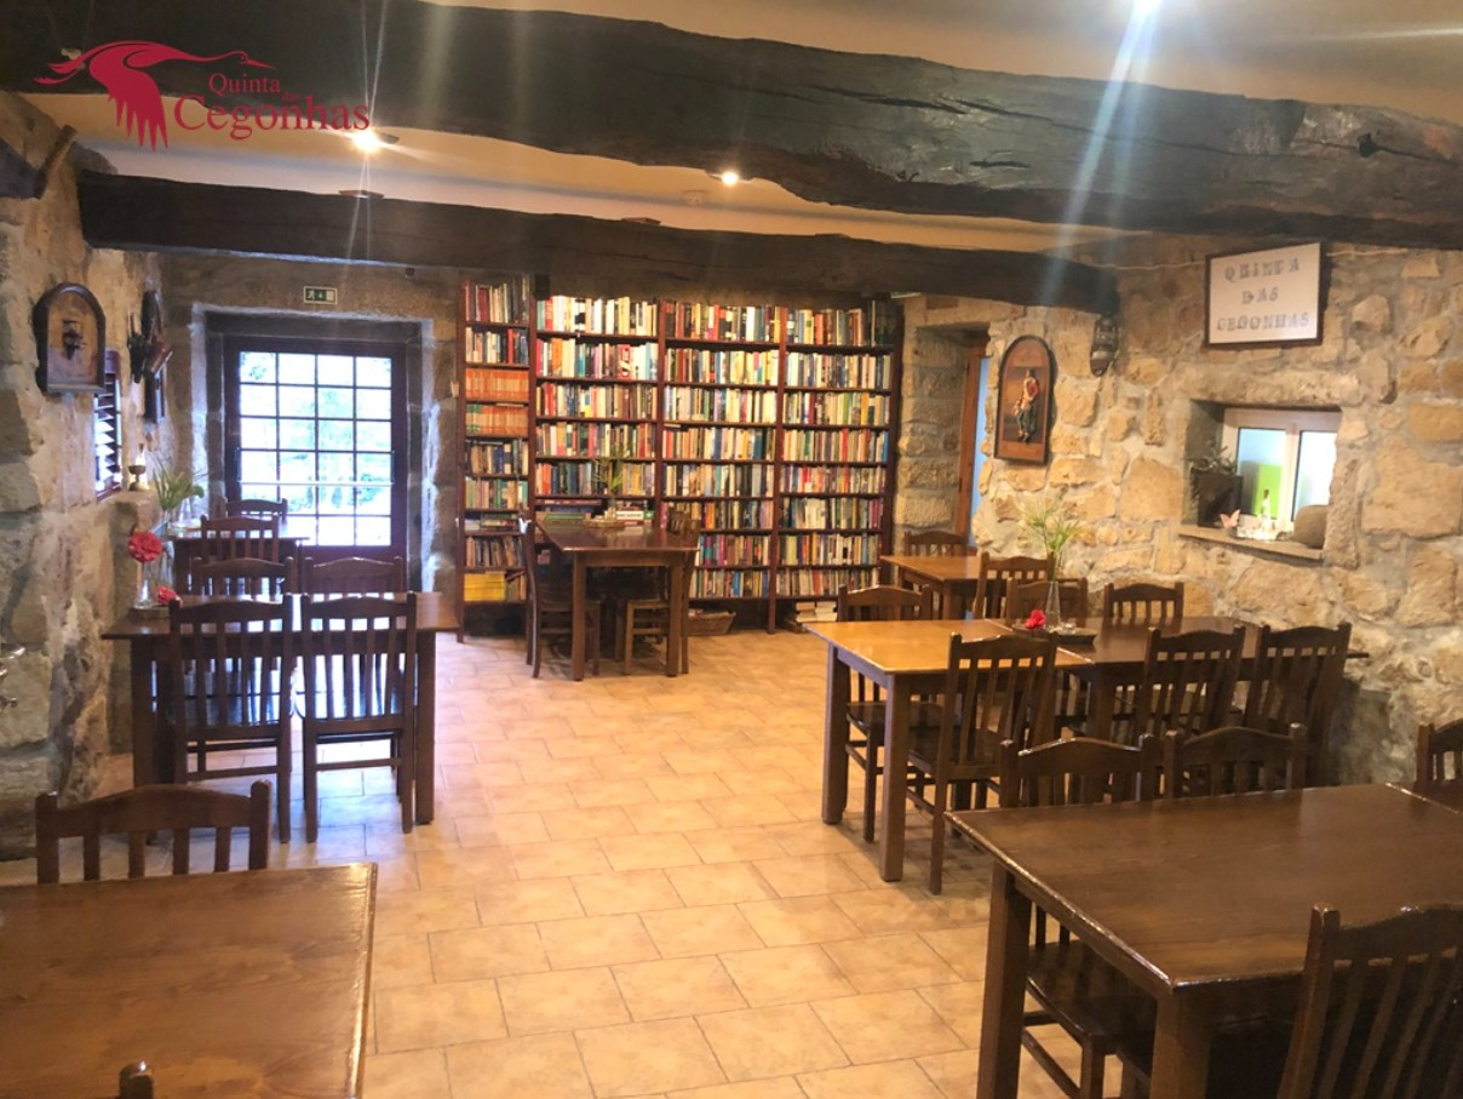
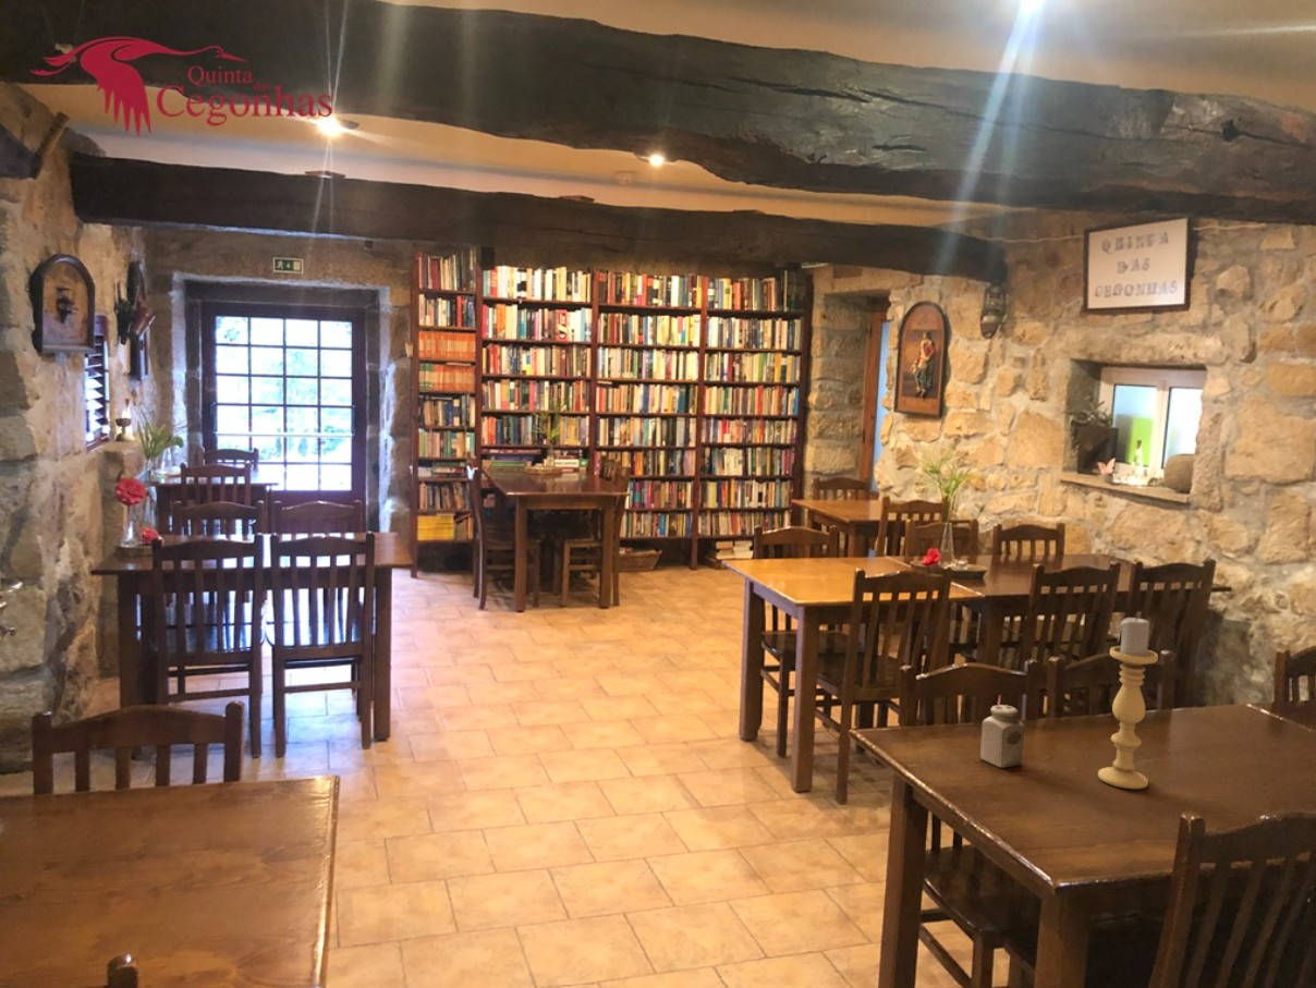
+ candle holder (1130, 698)
+ salt shaker (1002, 734)
